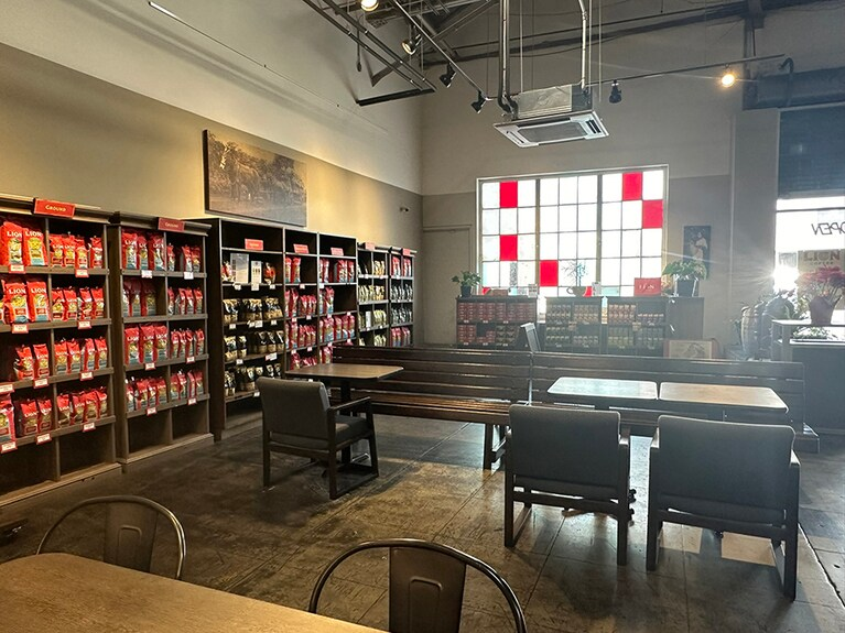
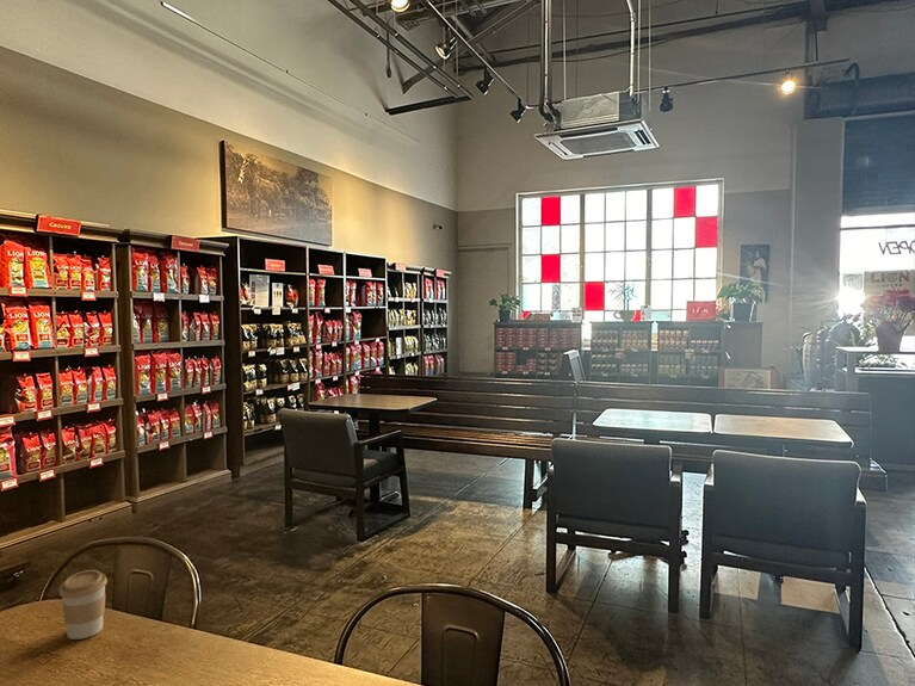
+ coffee cup (84, 604)
